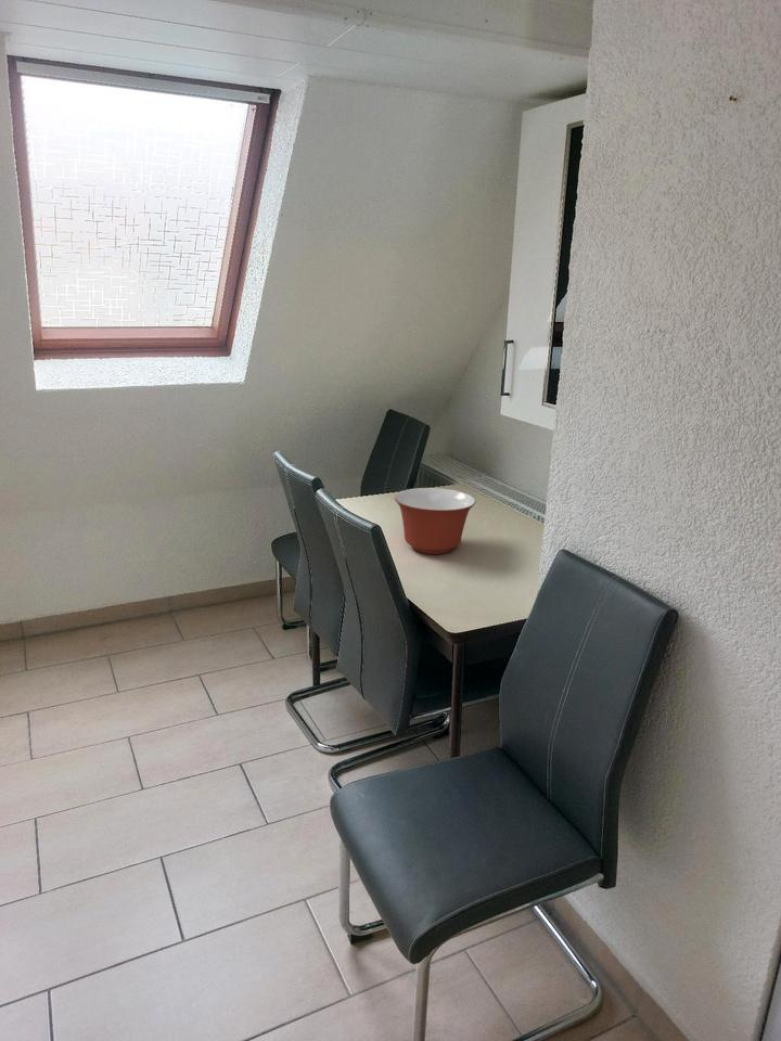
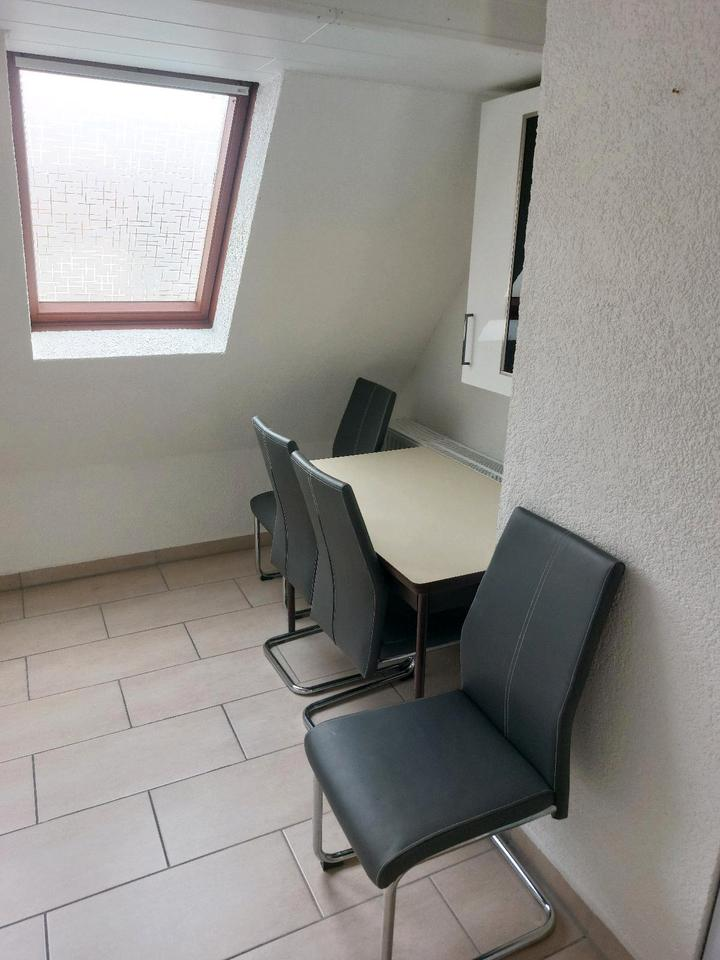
- mixing bowl (433, 523)
